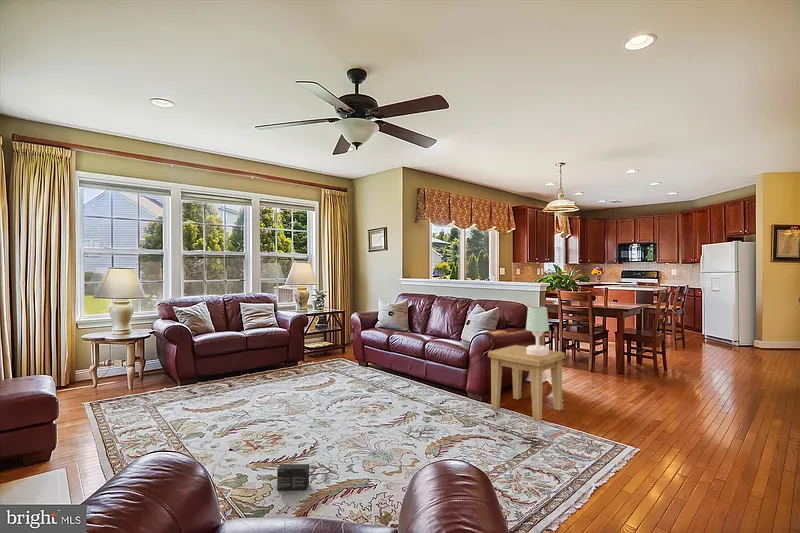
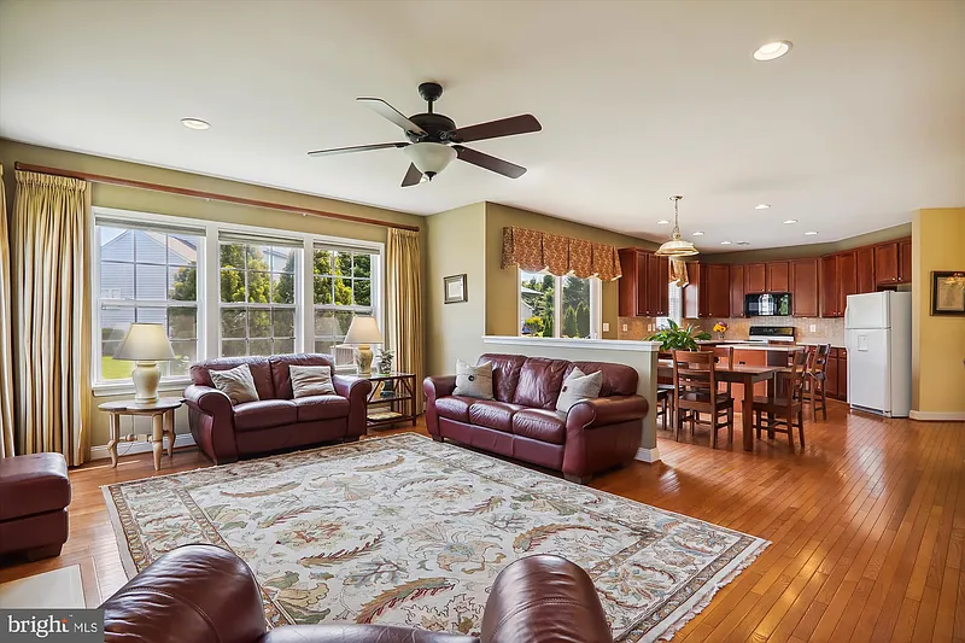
- table lamp (537, 330)
- side table (521, 379)
- box (293, 476)
